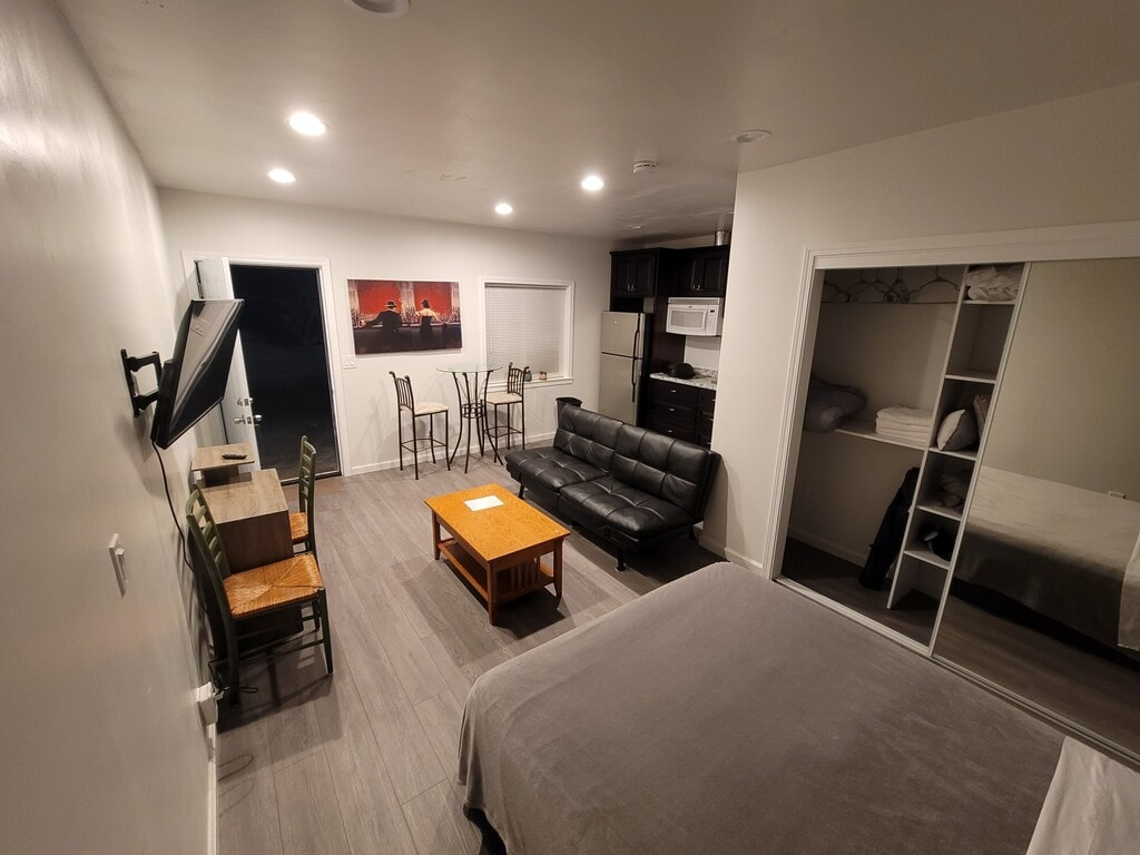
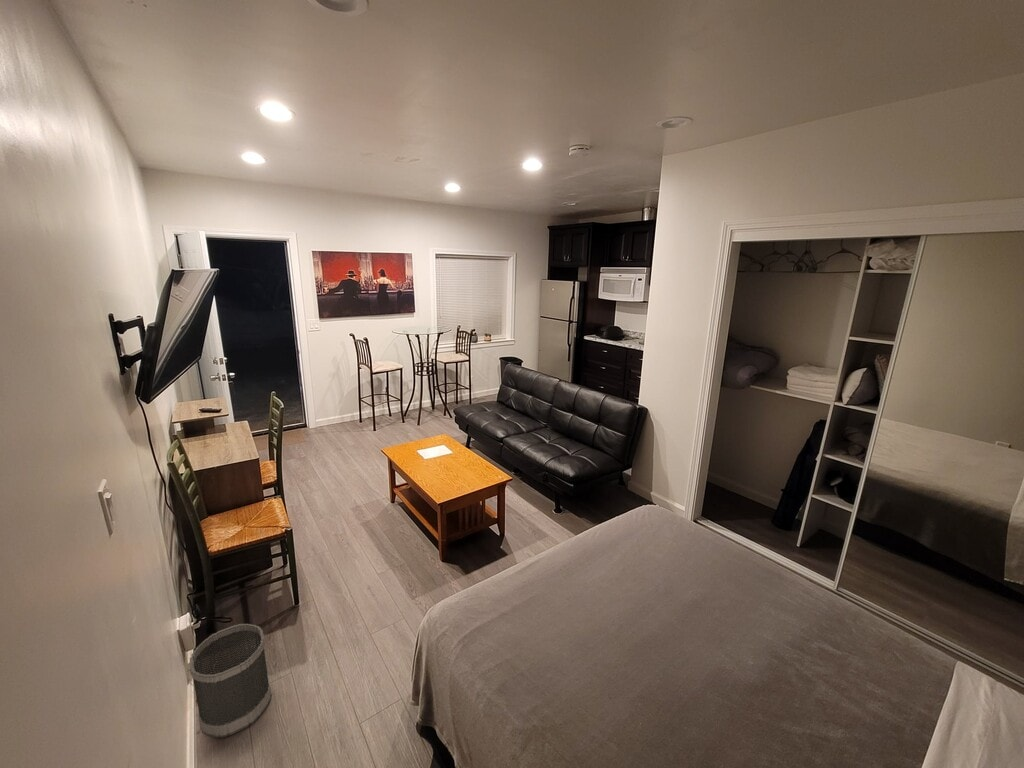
+ wastebasket (232, 677)
